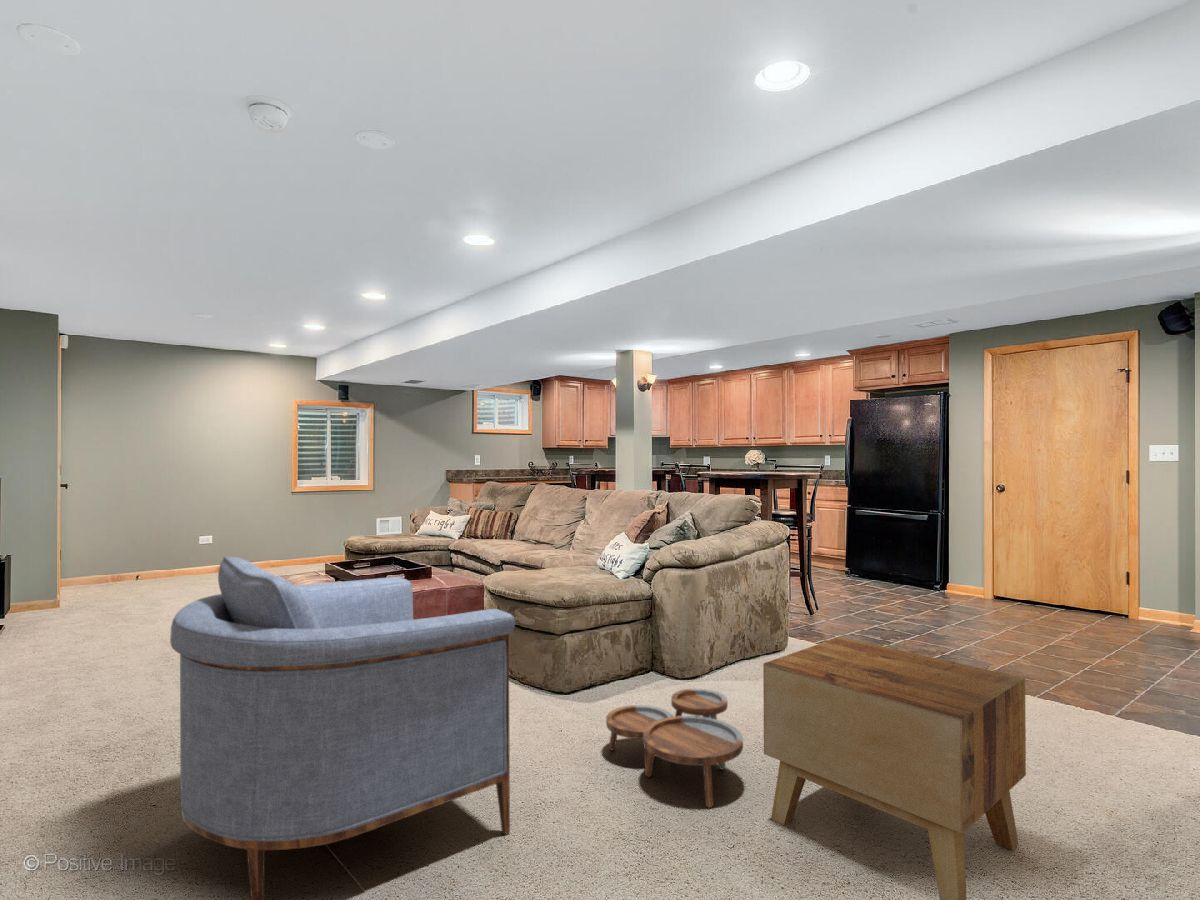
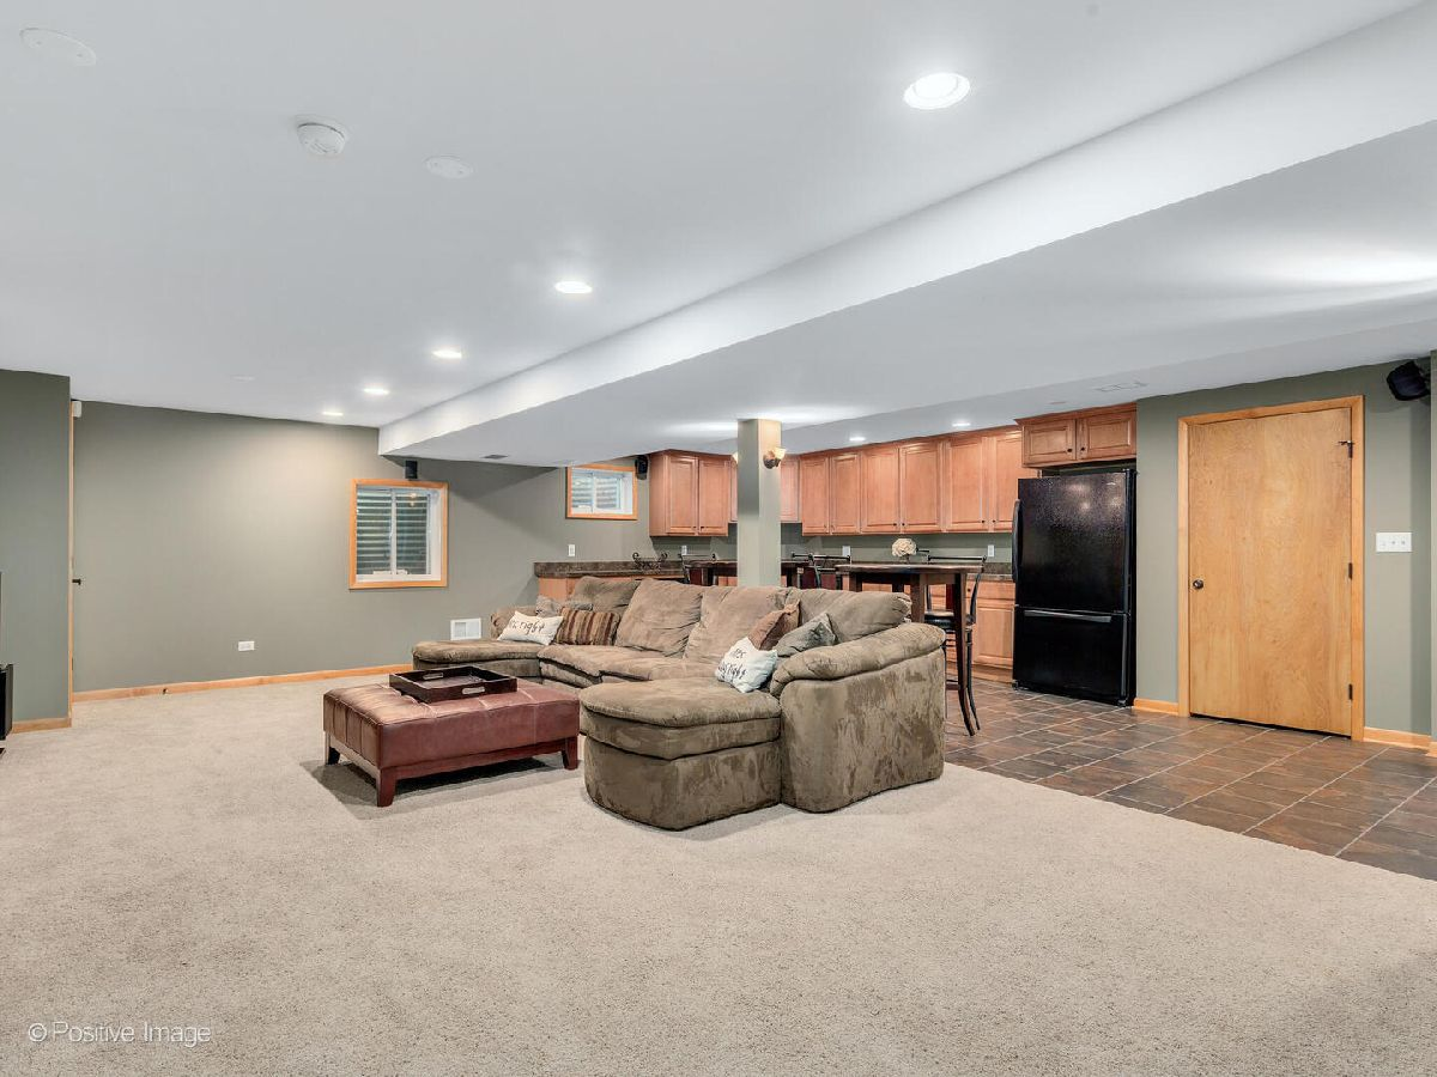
- nesting tables (682, 737)
- armchair (330, 692)
- side table (892, 749)
